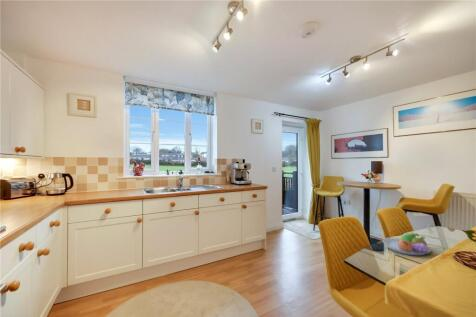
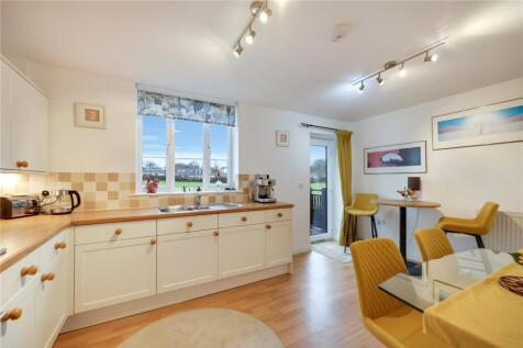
- fruit bowl (406, 241)
